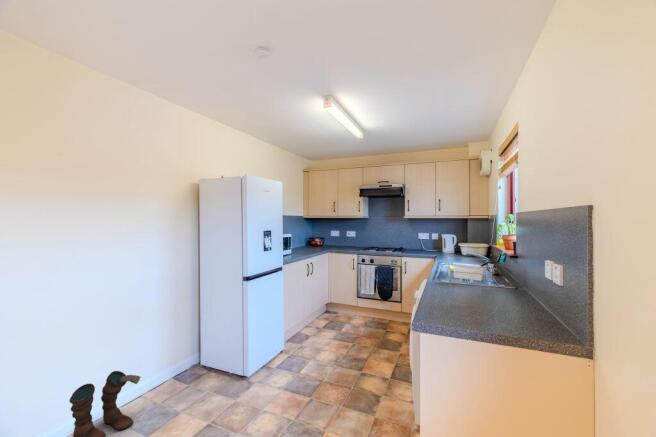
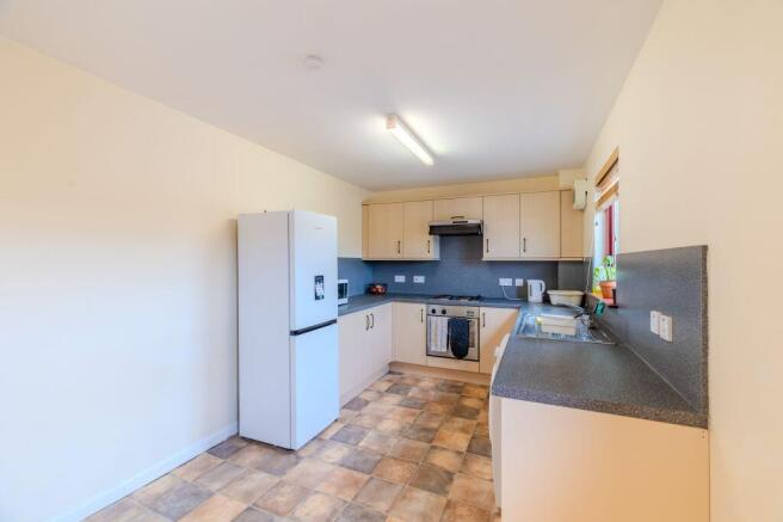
- boots (108, 402)
